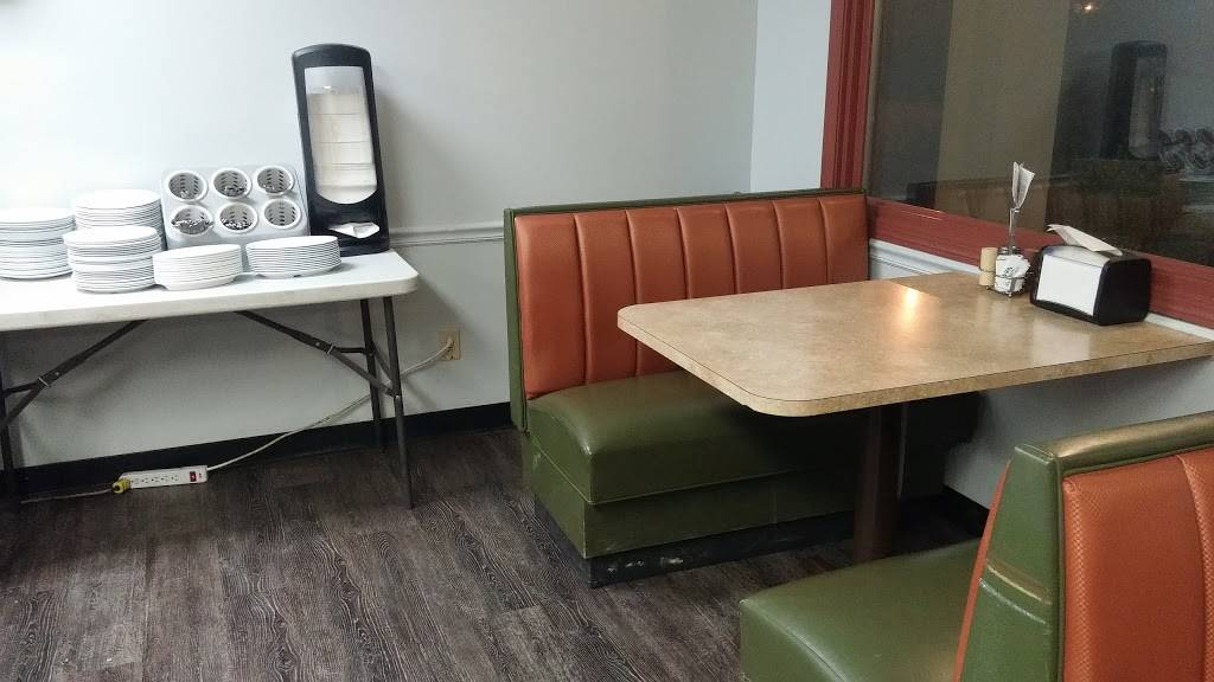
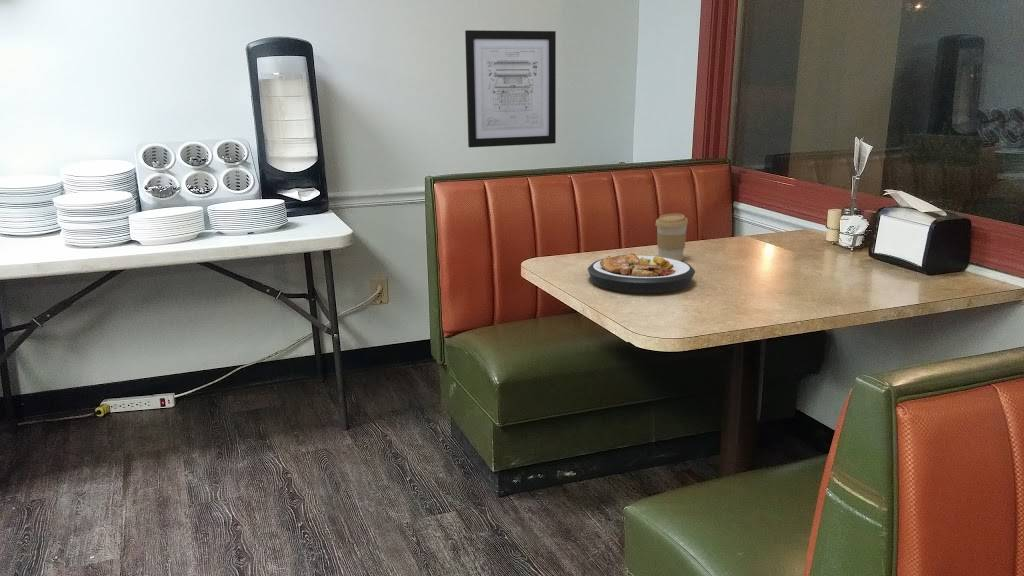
+ wall art (512, 89)
+ coffee cup (671, 237)
+ plate (640, 268)
